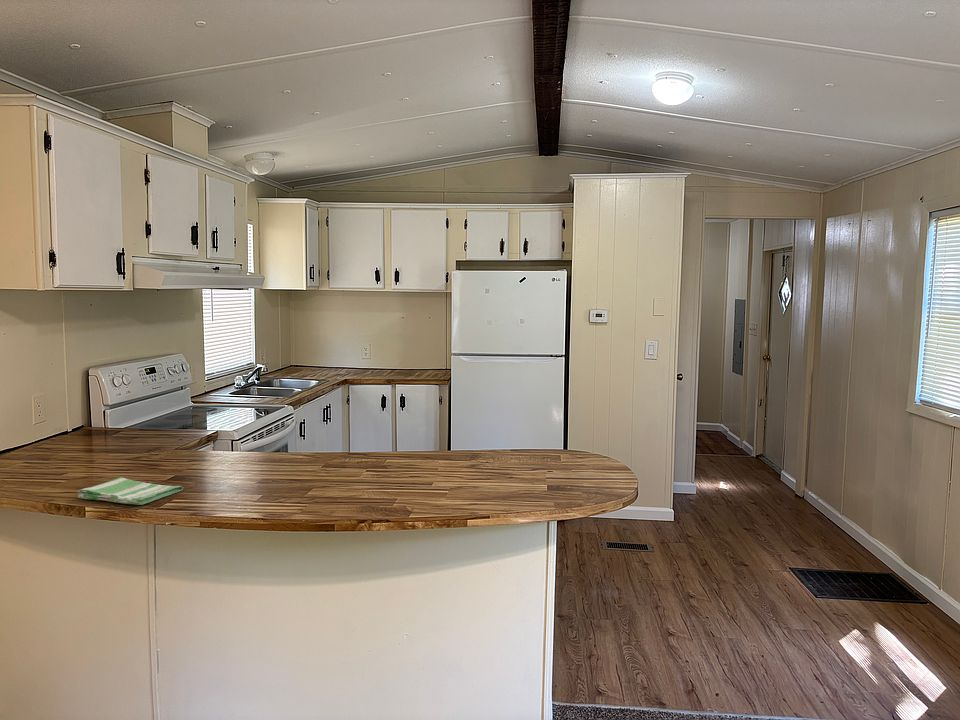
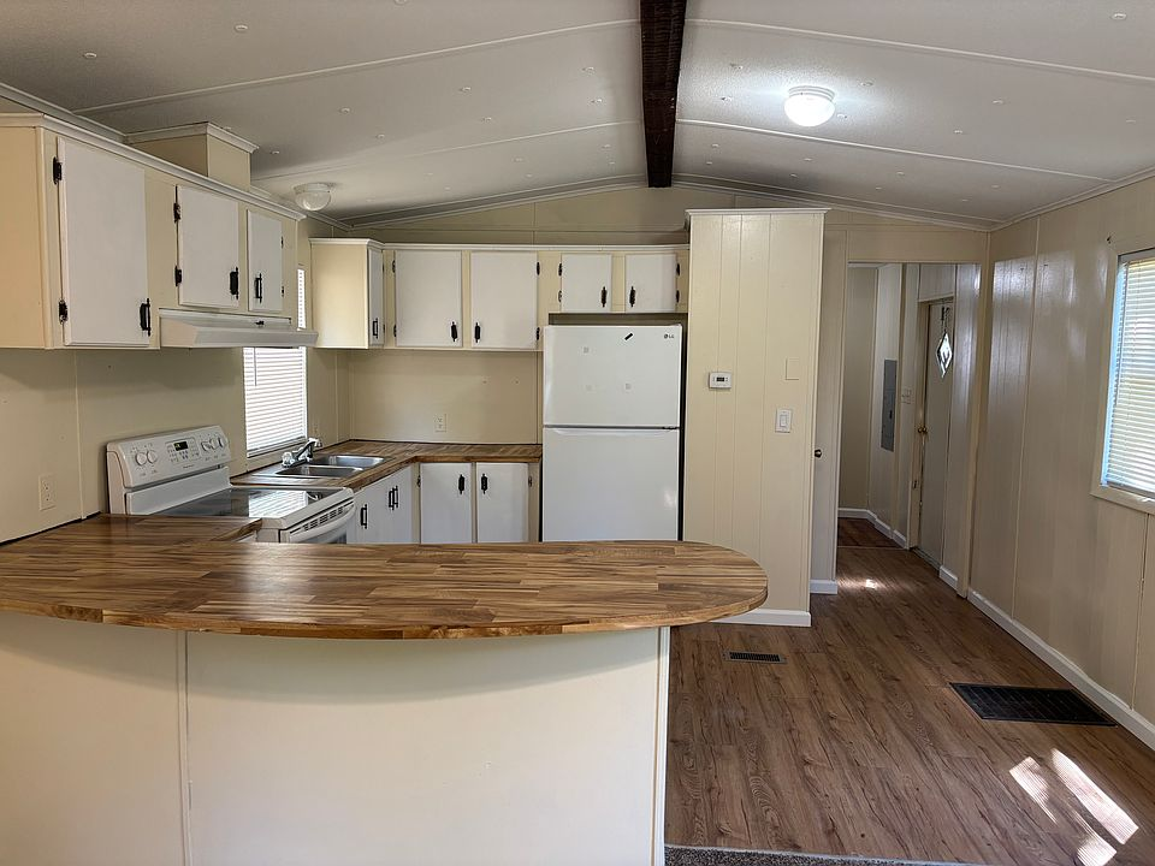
- dish towel (130, 490)
